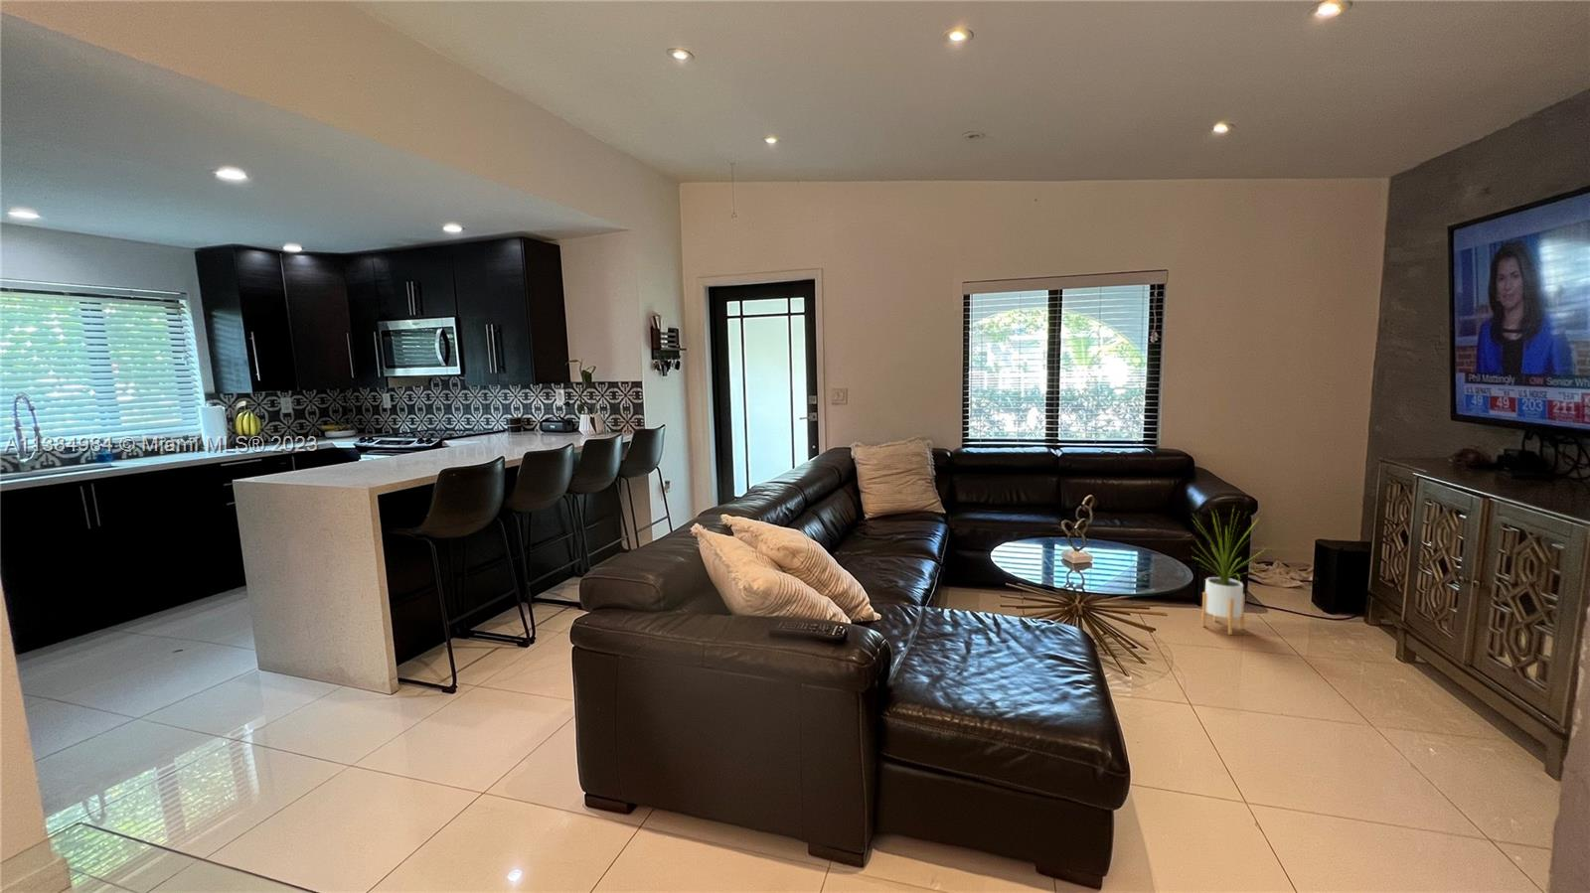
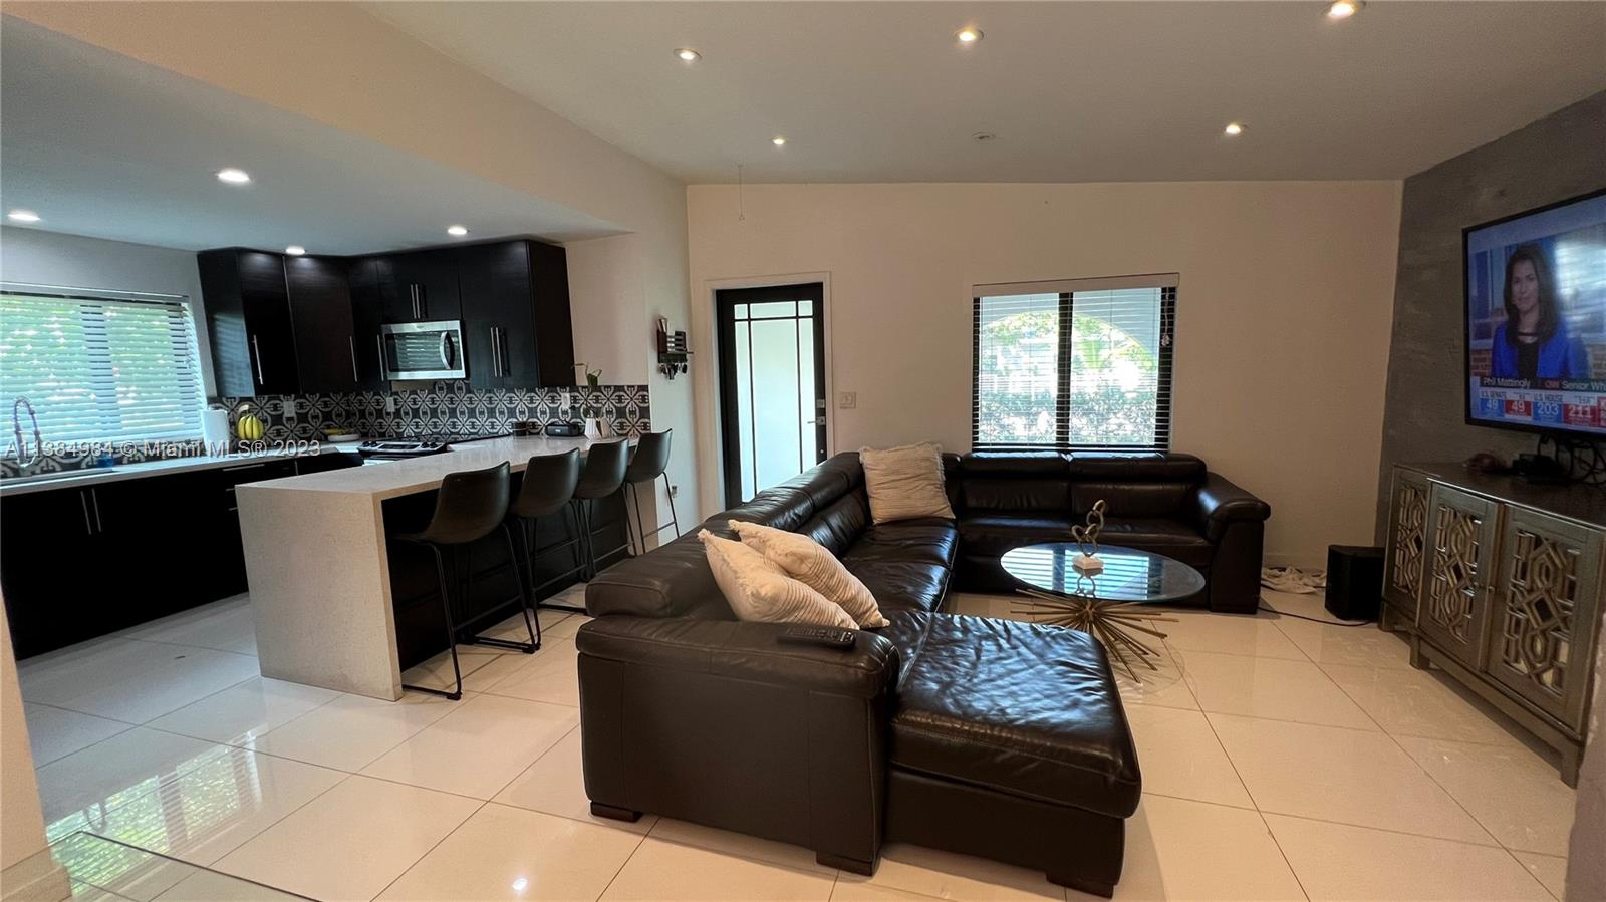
- house plant (1225, 568)
